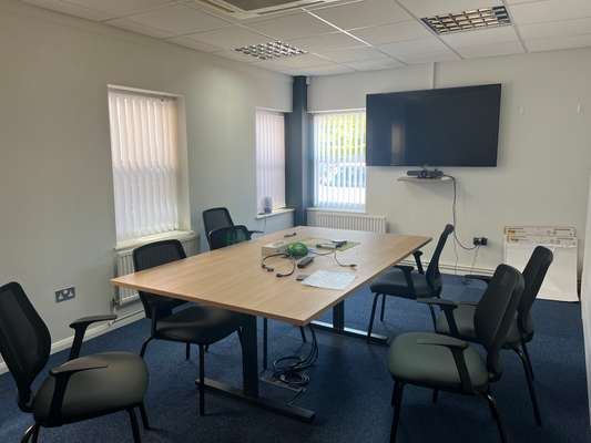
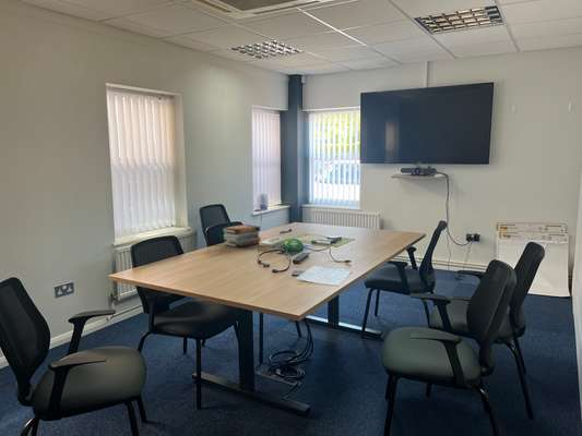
+ book stack (241, 235)
